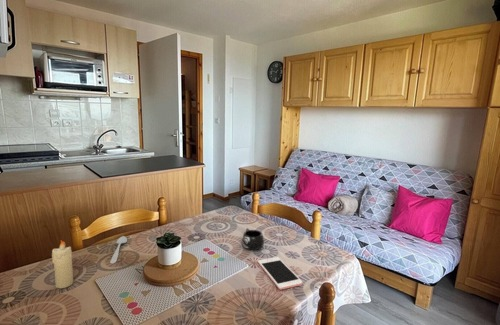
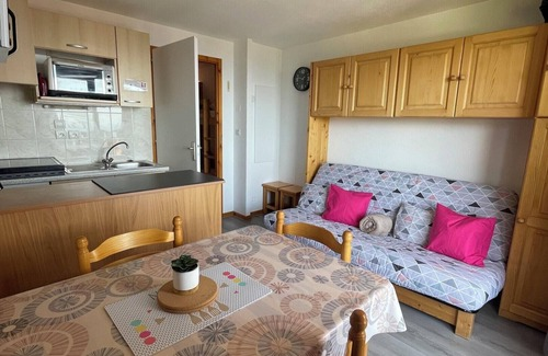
- cell phone (278, 271)
- candle (62, 262)
- spoon (118, 248)
- mug (251, 238)
